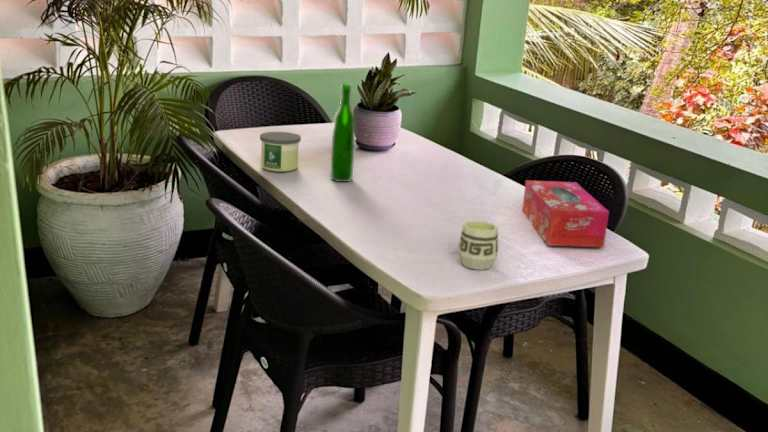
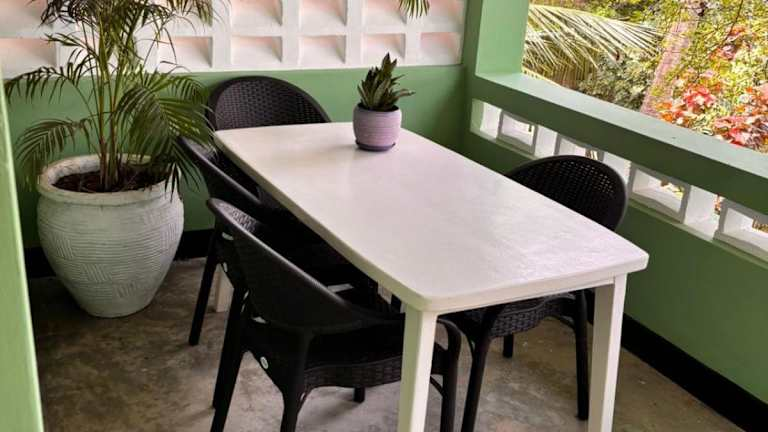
- tissue box (562, 212)
- candle (279, 152)
- wine bottle (343, 132)
- cup (478, 245)
